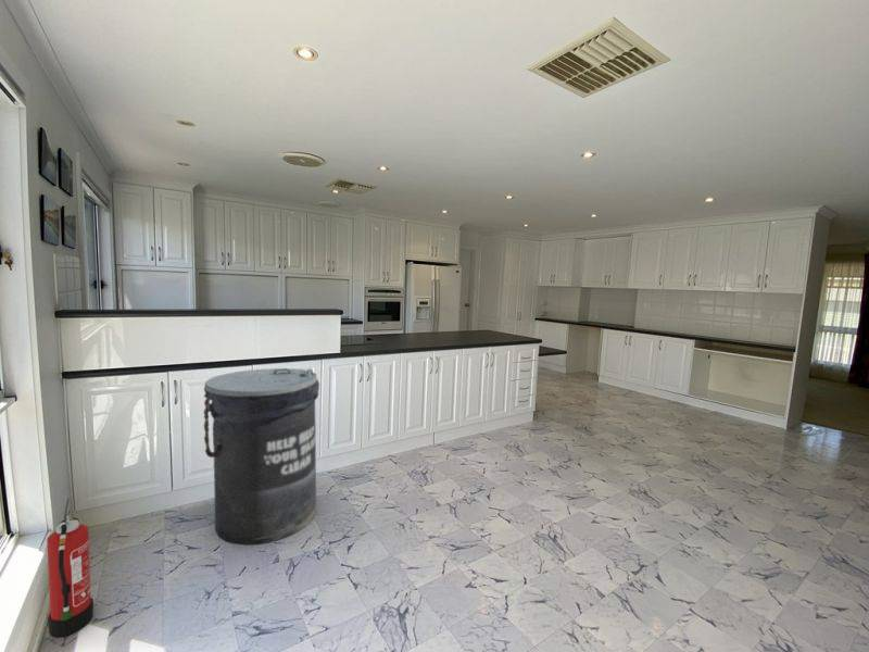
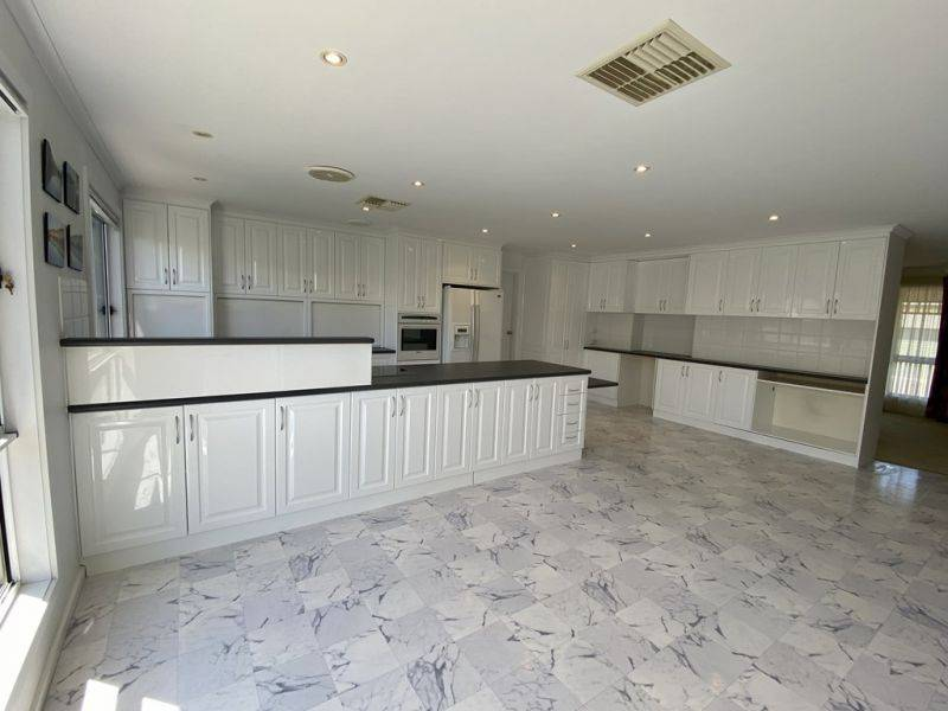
- trash can (264, 443)
- fire extinguisher (67, 569)
